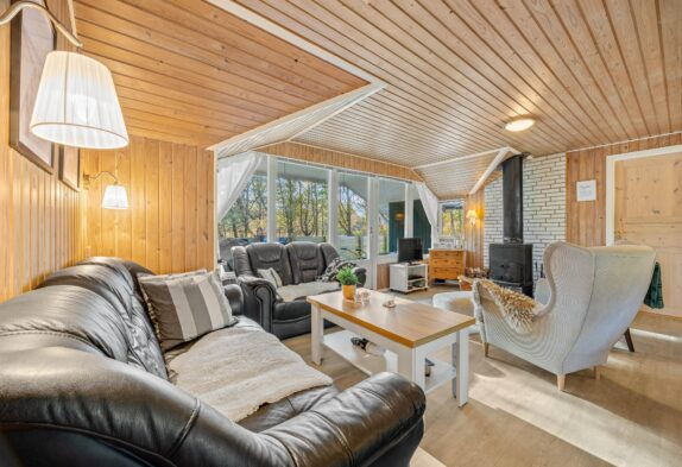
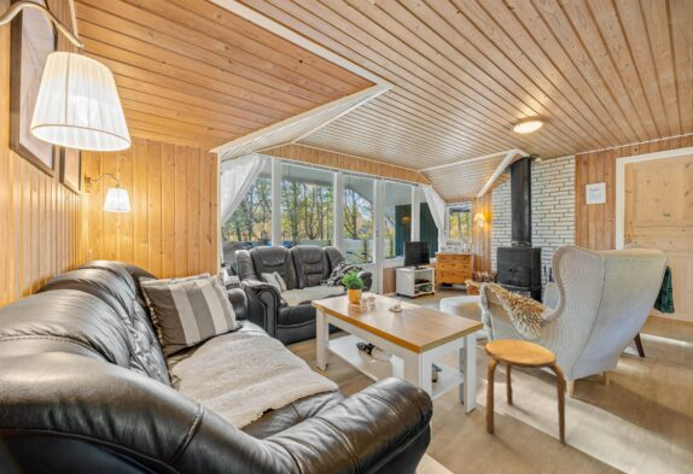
+ stool (512, 390)
